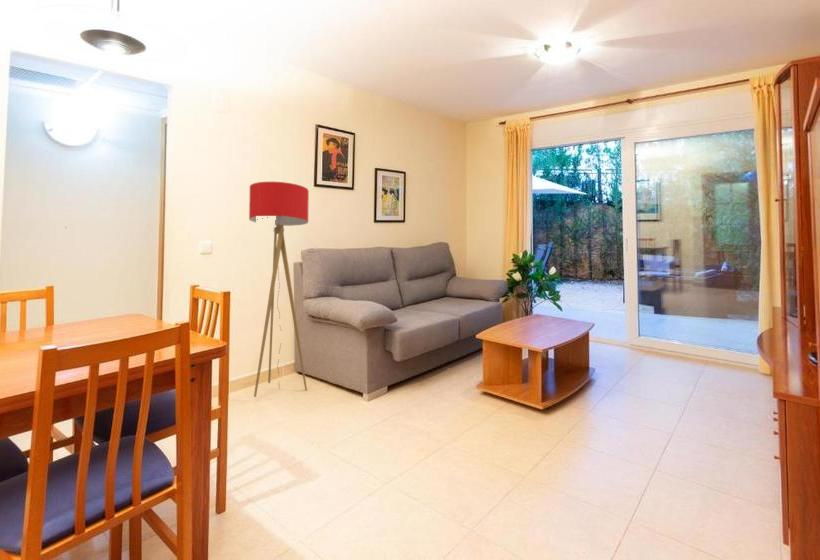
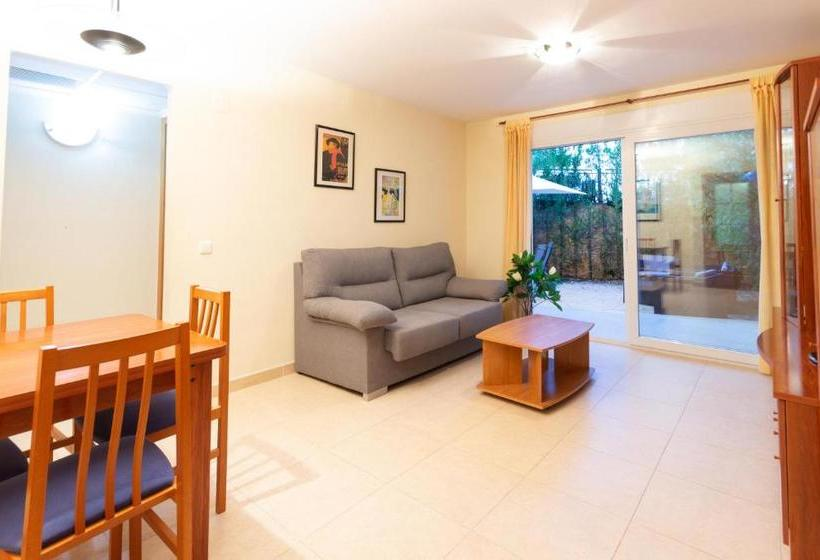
- floor lamp (279, 286)
